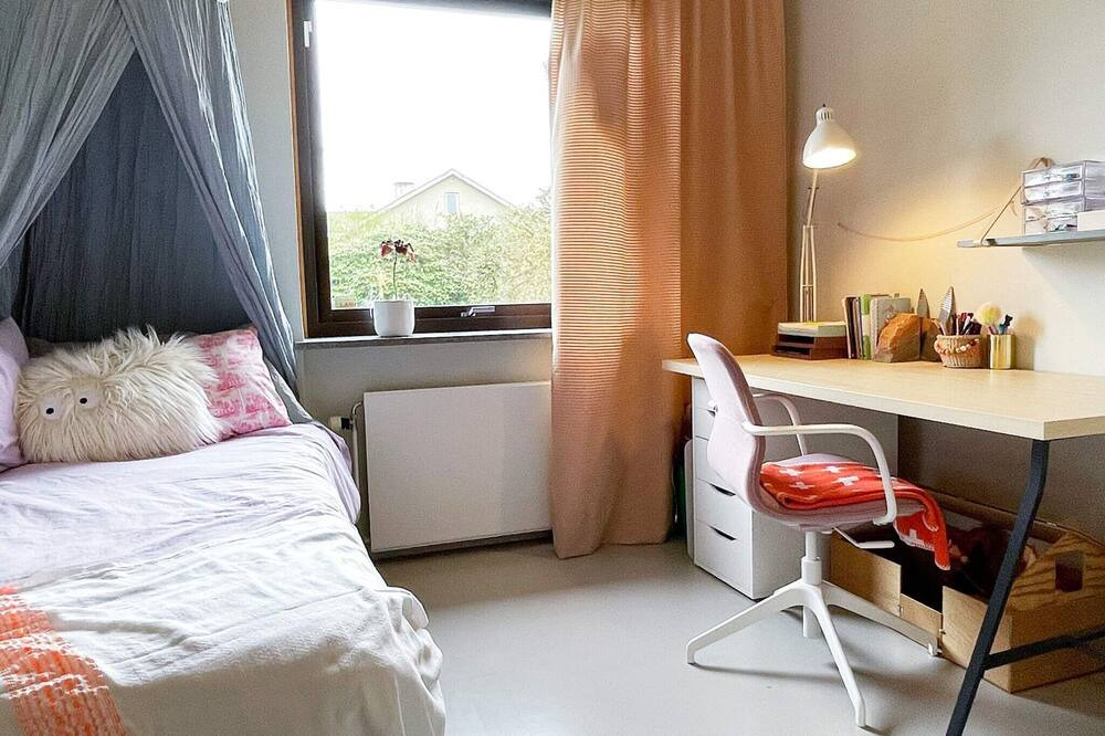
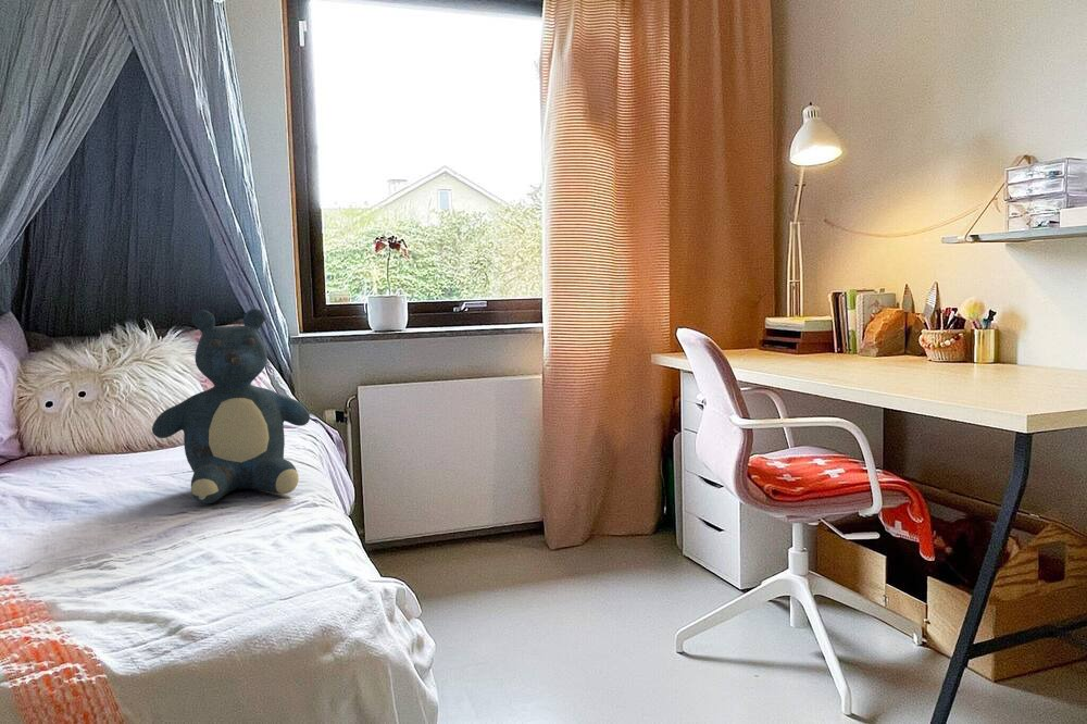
+ teddy bear (236, 400)
